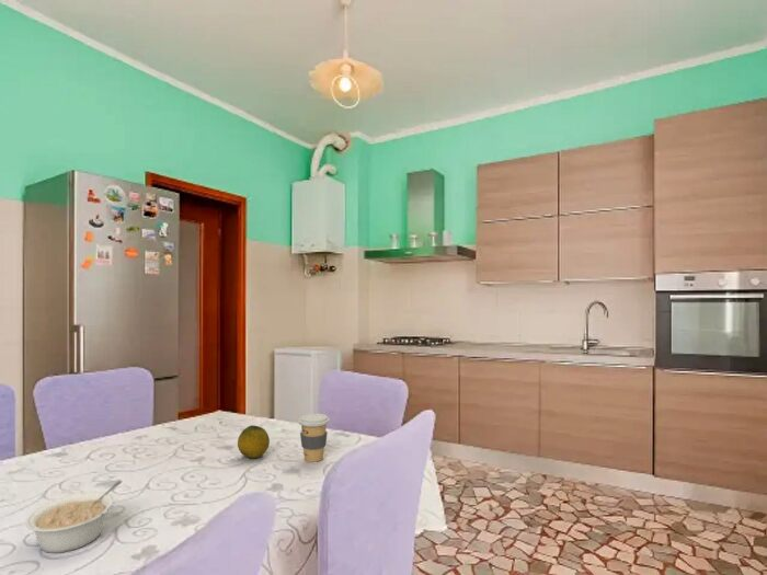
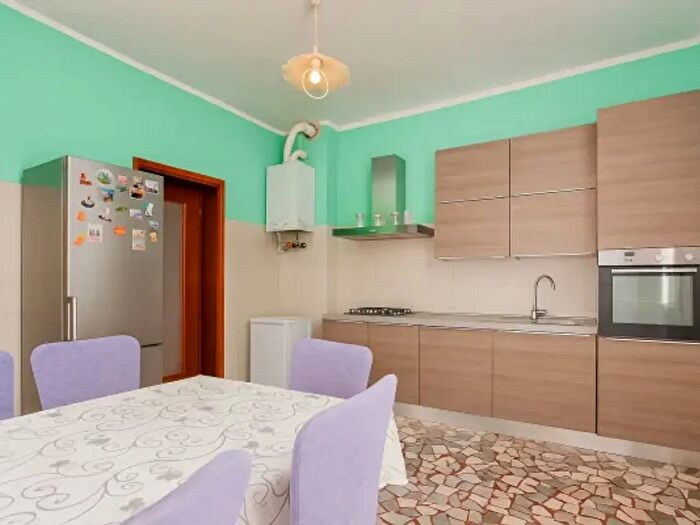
- fruit (253, 441)
- coffee cup (313, 437)
- legume (73, 518)
